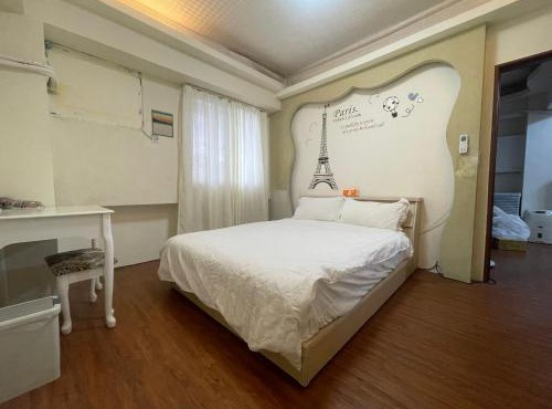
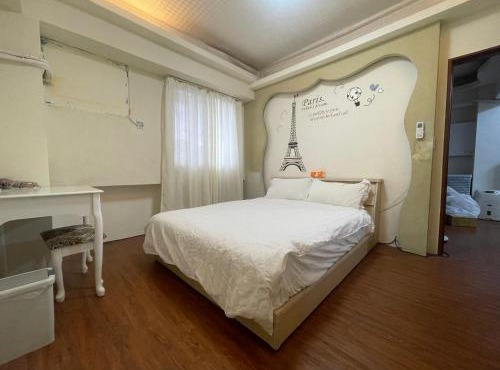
- calendar (162, 123)
